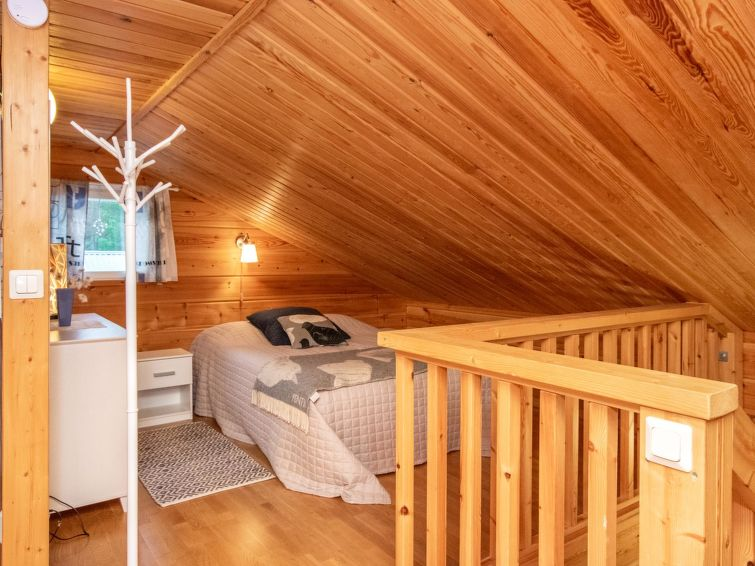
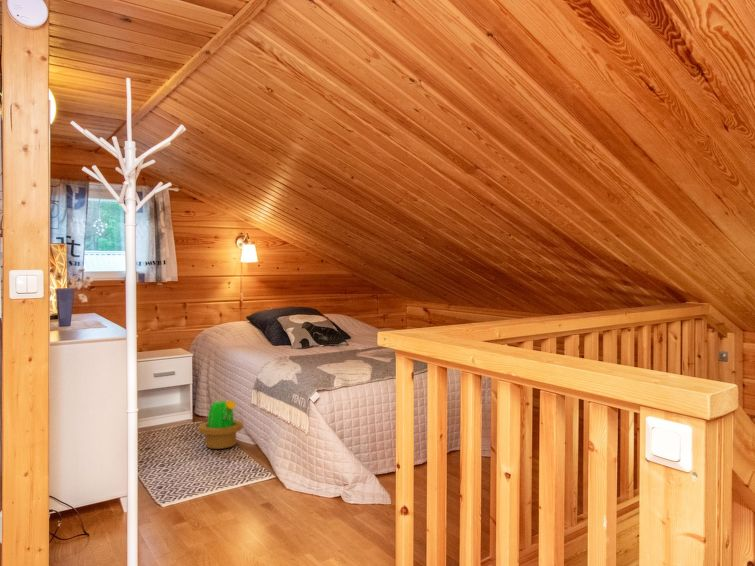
+ decorative plant (222, 421)
